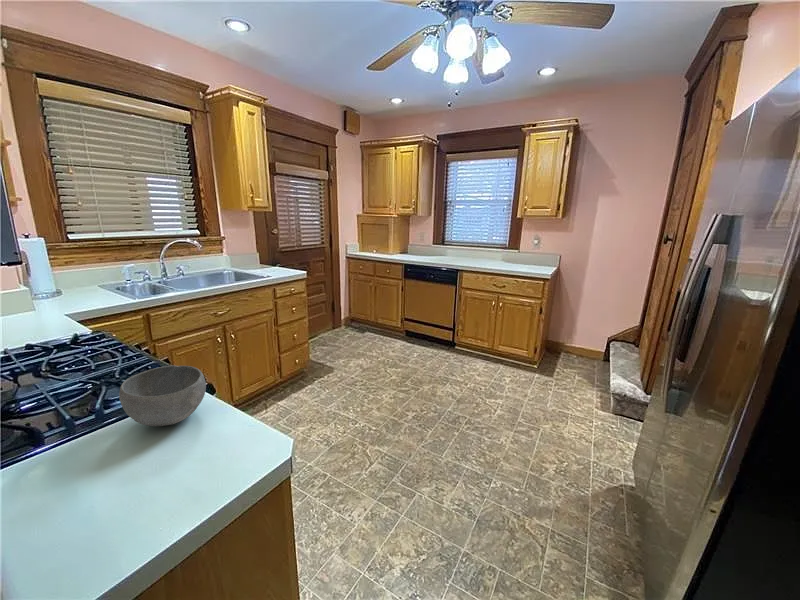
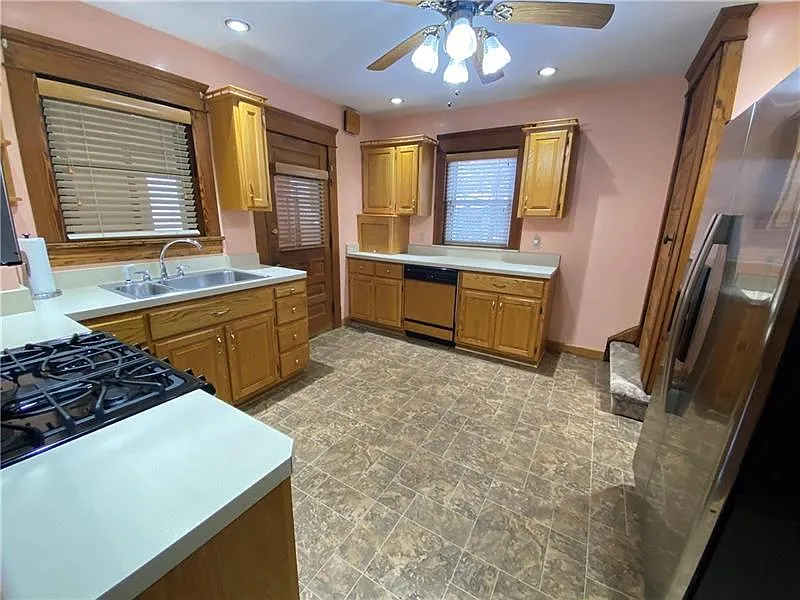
- bowl (166, 398)
